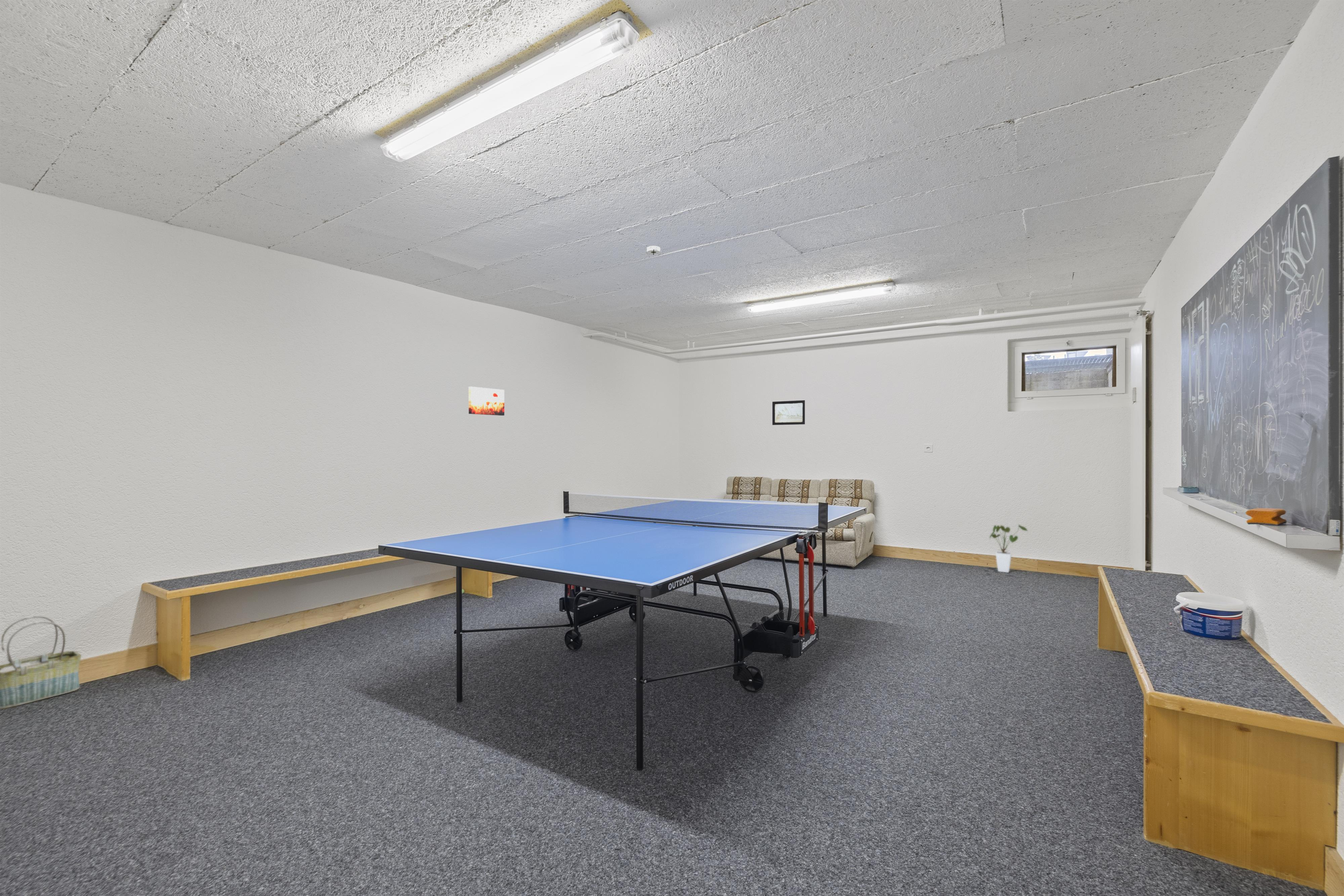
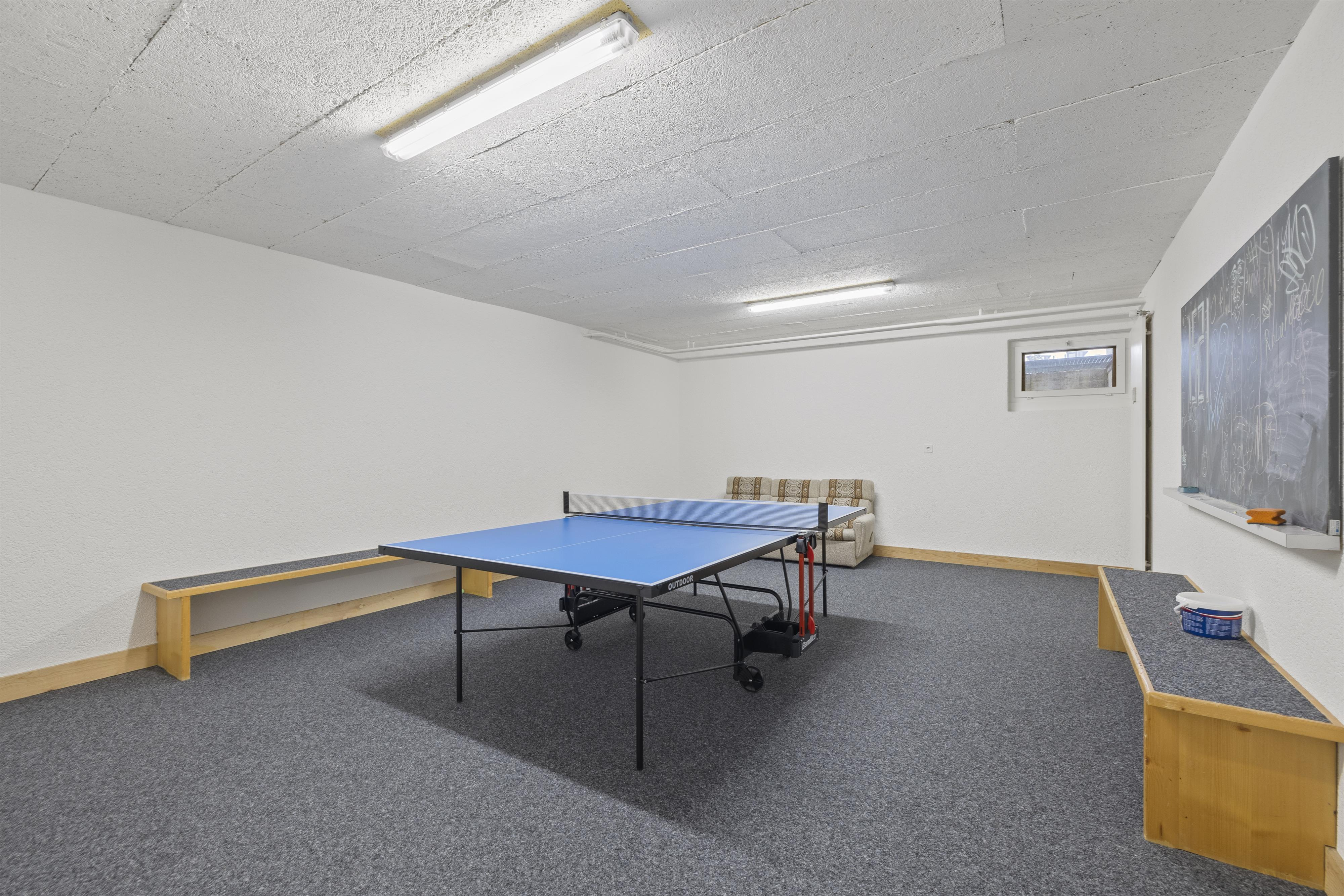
- basket (36, 658)
- wall art (487, 401)
- smoke detector (653, 250)
- wall art (788, 413)
- house plant (1007, 547)
